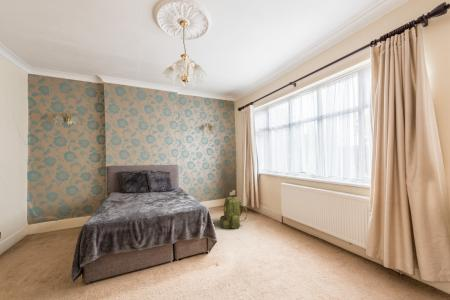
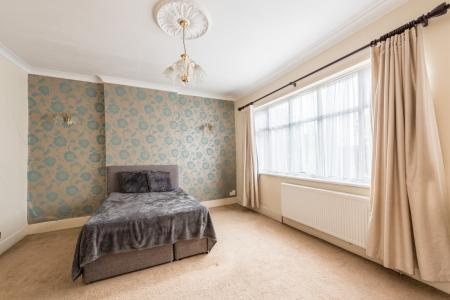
- backpack (233, 210)
